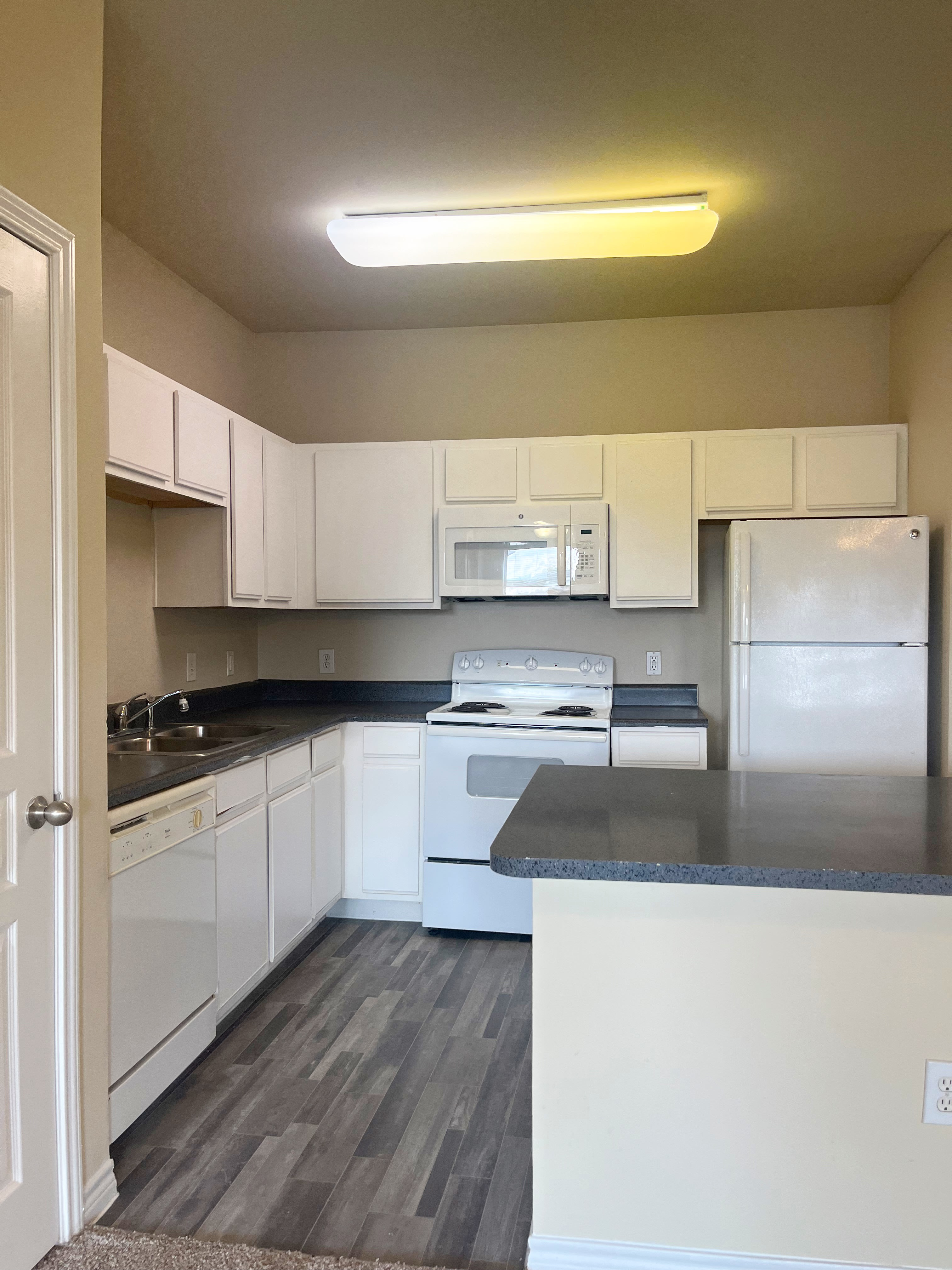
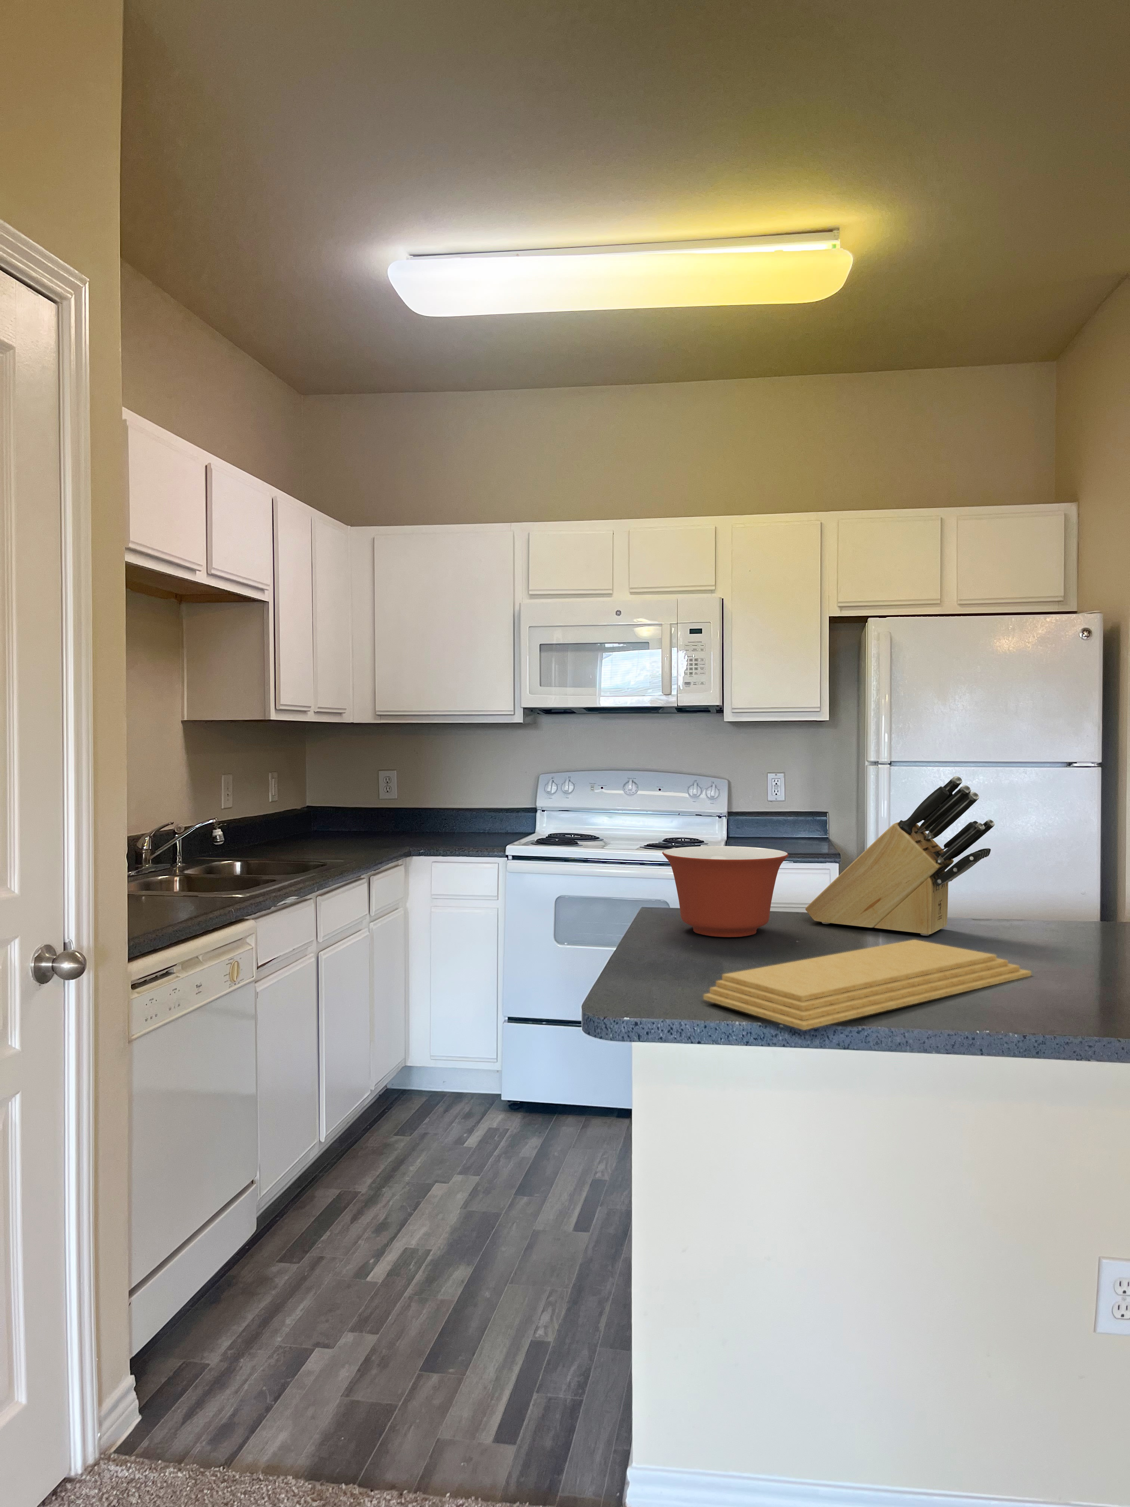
+ mixing bowl (724, 891)
+ knife block (897, 852)
+ cutting board (875, 977)
